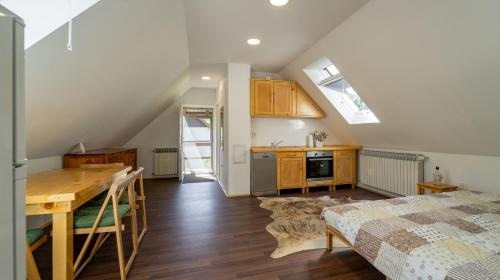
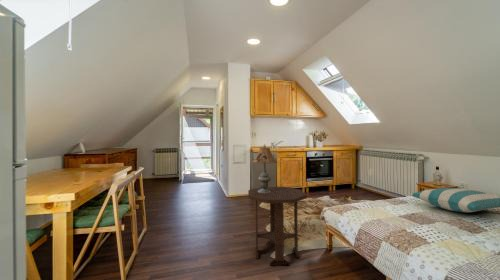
+ pillow (459, 199)
+ side table (276, 223)
+ table lamp (264, 167)
